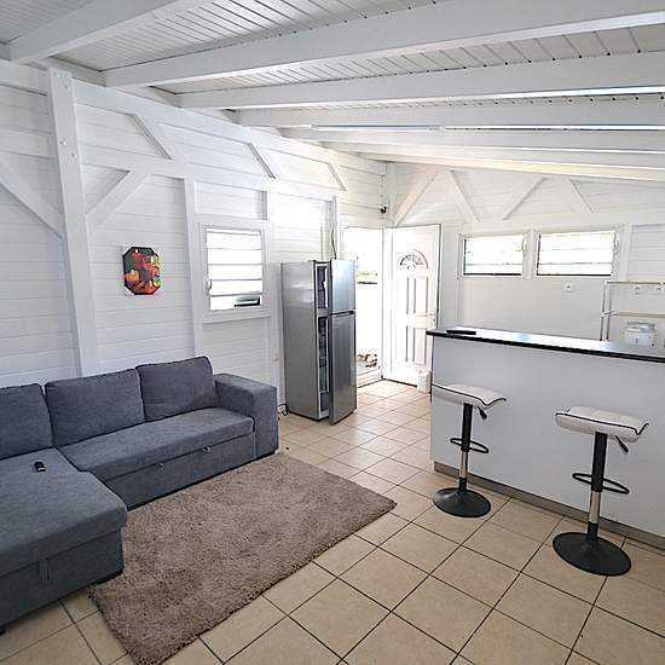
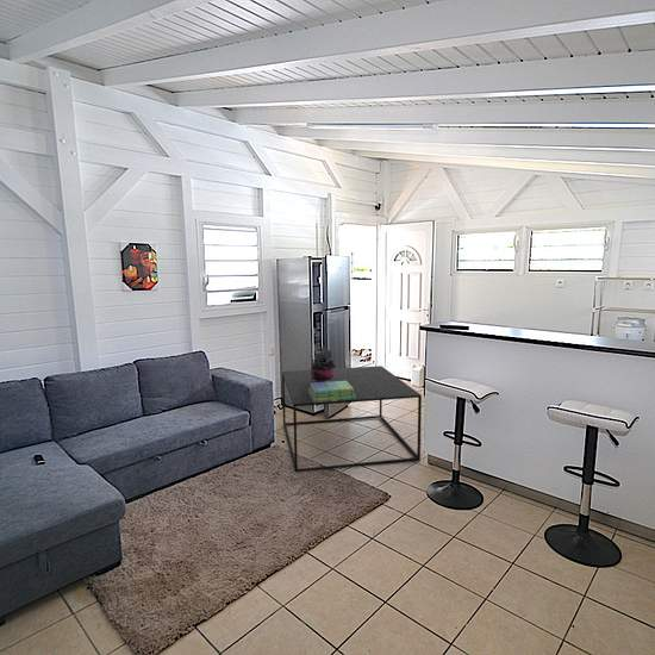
+ stack of books (331, 391)
+ coffee table (344, 418)
+ potted plant (320, 363)
